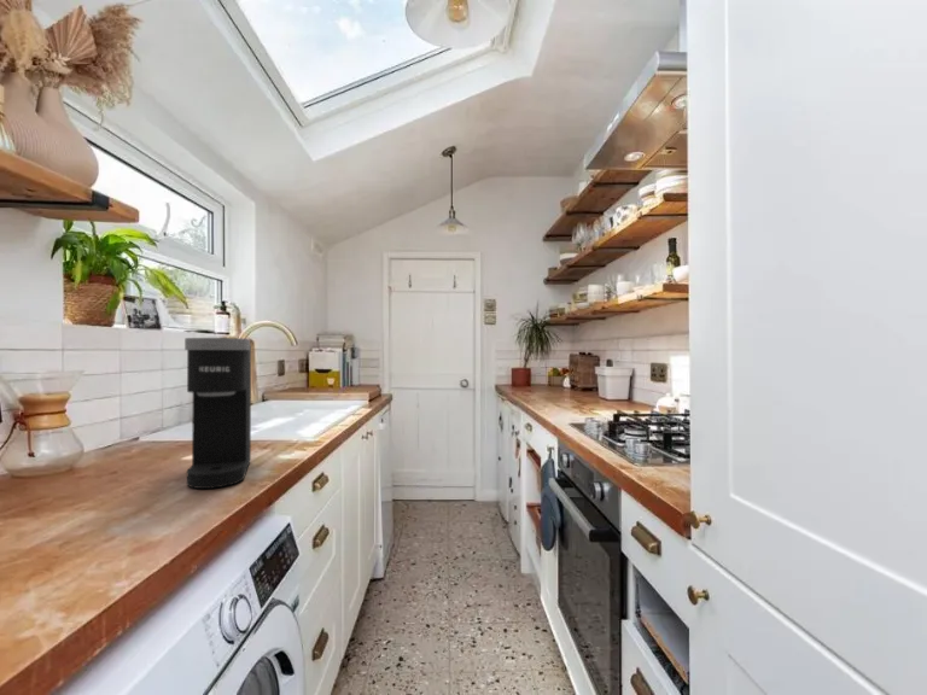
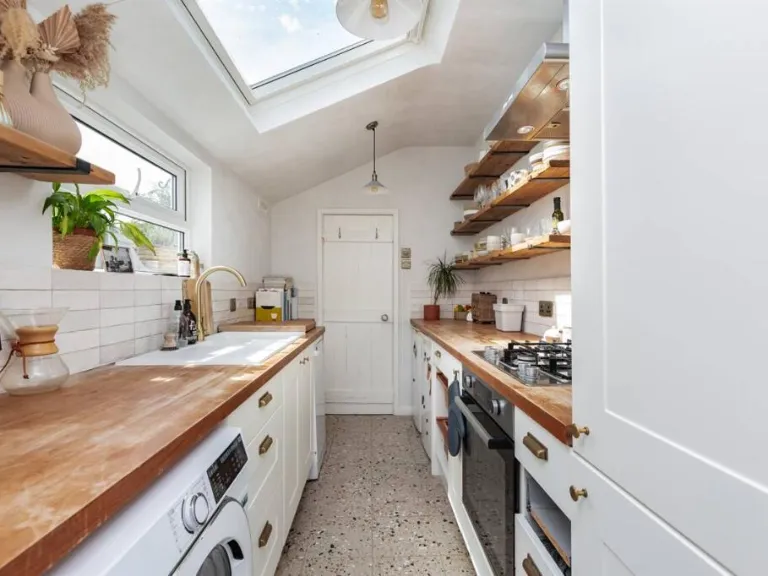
- coffee maker (221, 405)
